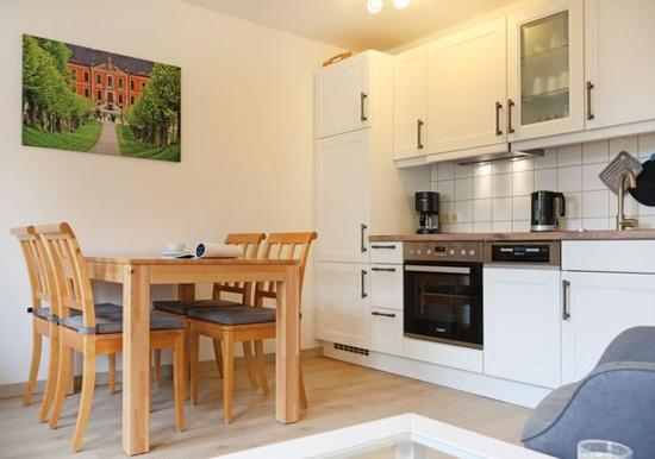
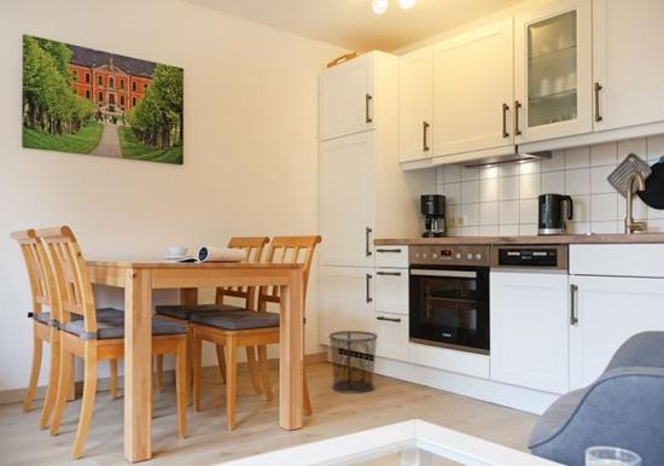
+ waste bin (353, 361)
